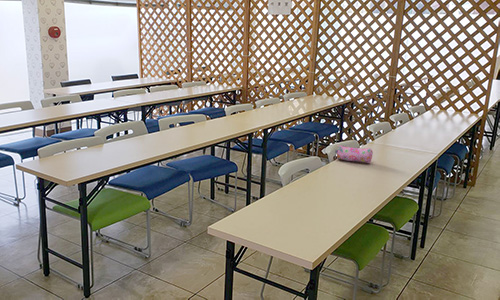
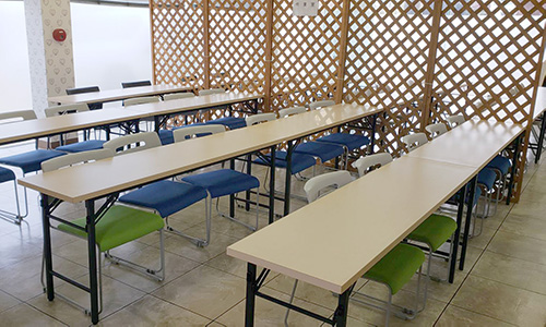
- pencil case (354, 153)
